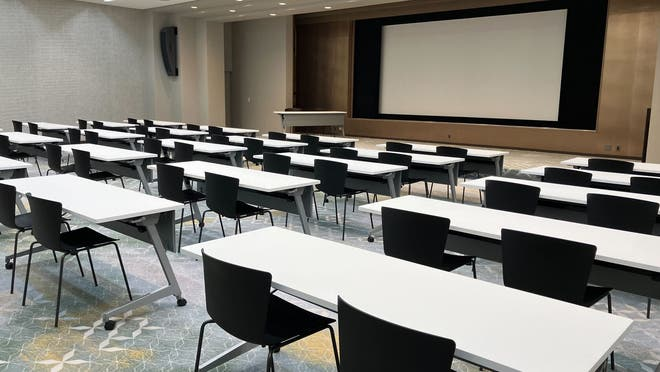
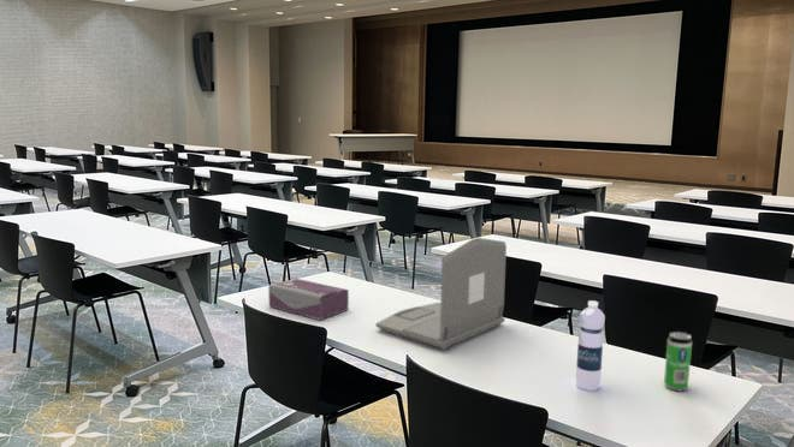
+ water bottle (589, 344)
+ beverage can (677, 360)
+ laptop (442, 280)
+ tissue box (308, 297)
